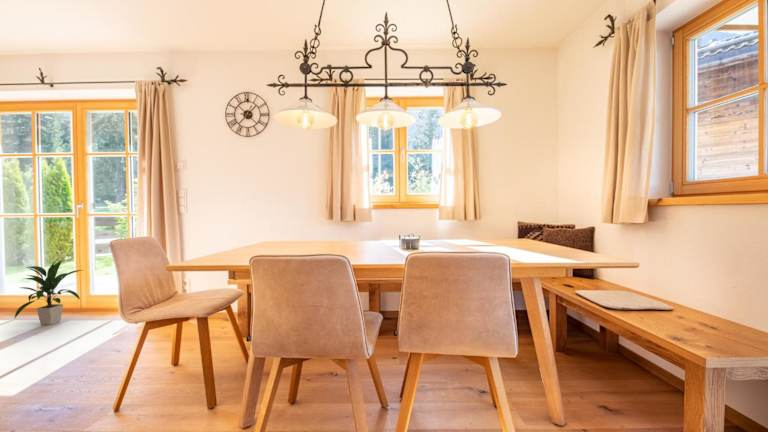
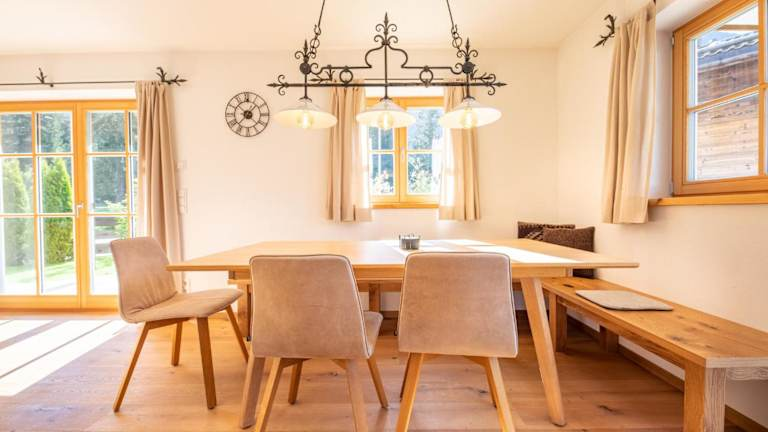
- indoor plant (46, 291)
